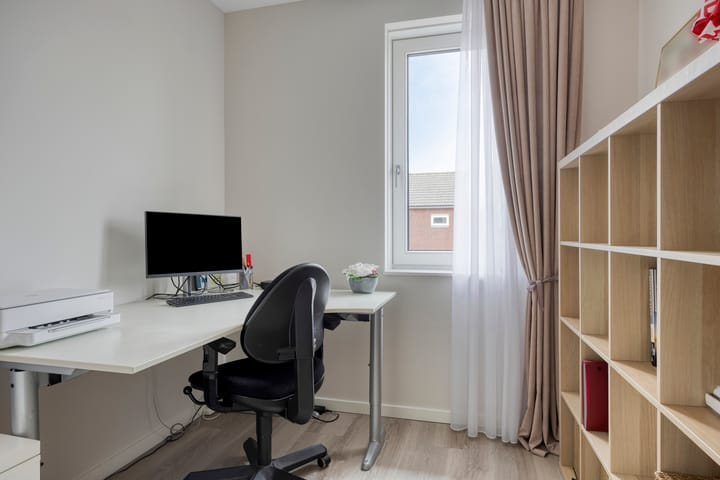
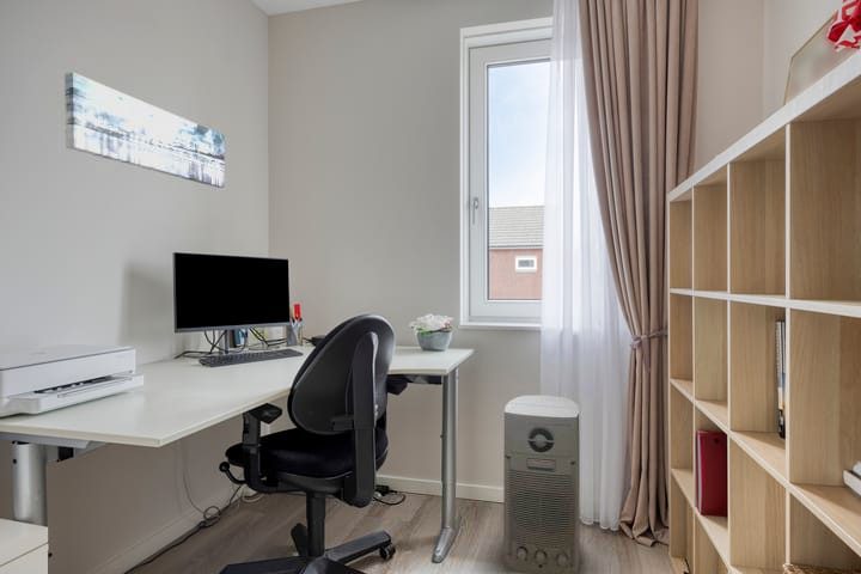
+ air purifier (542, 477)
+ wall art (158, 140)
